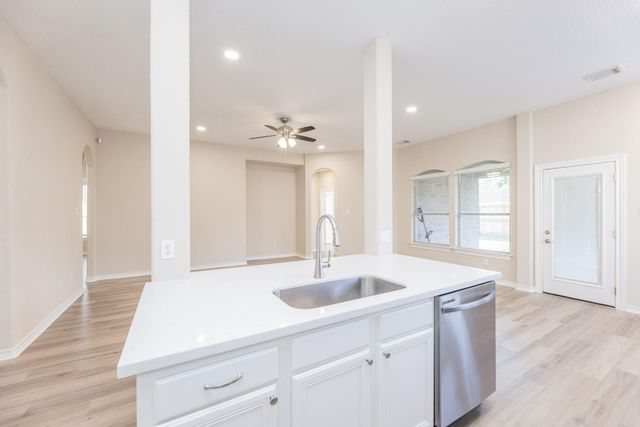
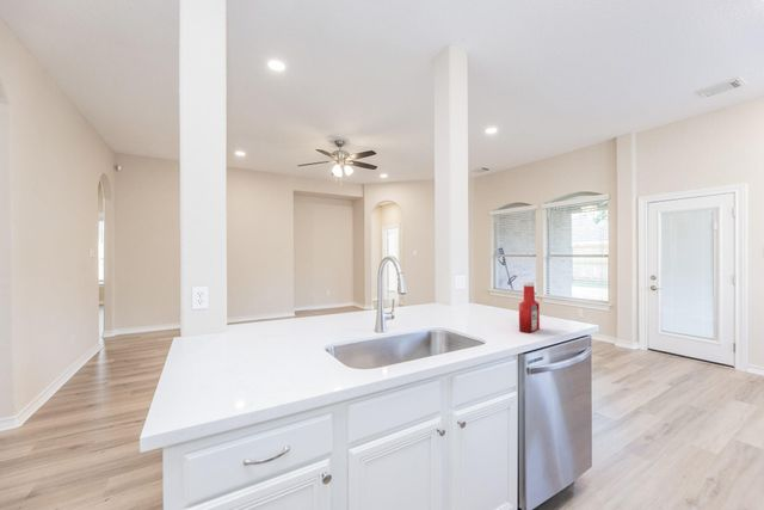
+ soap bottle (529, 306)
